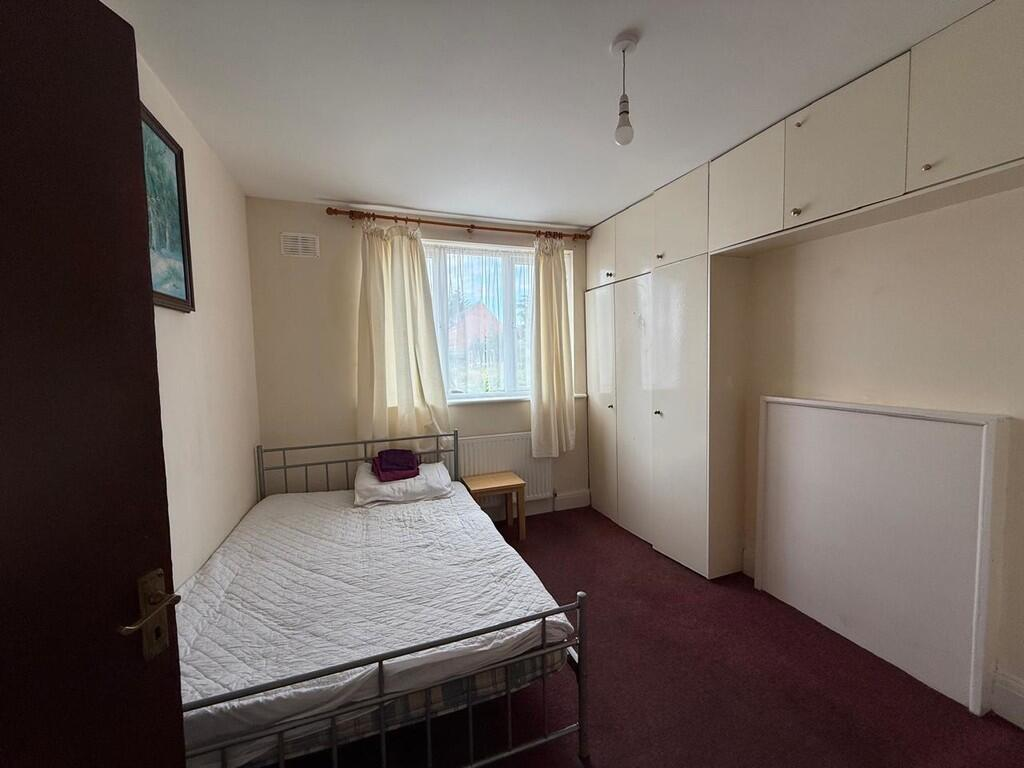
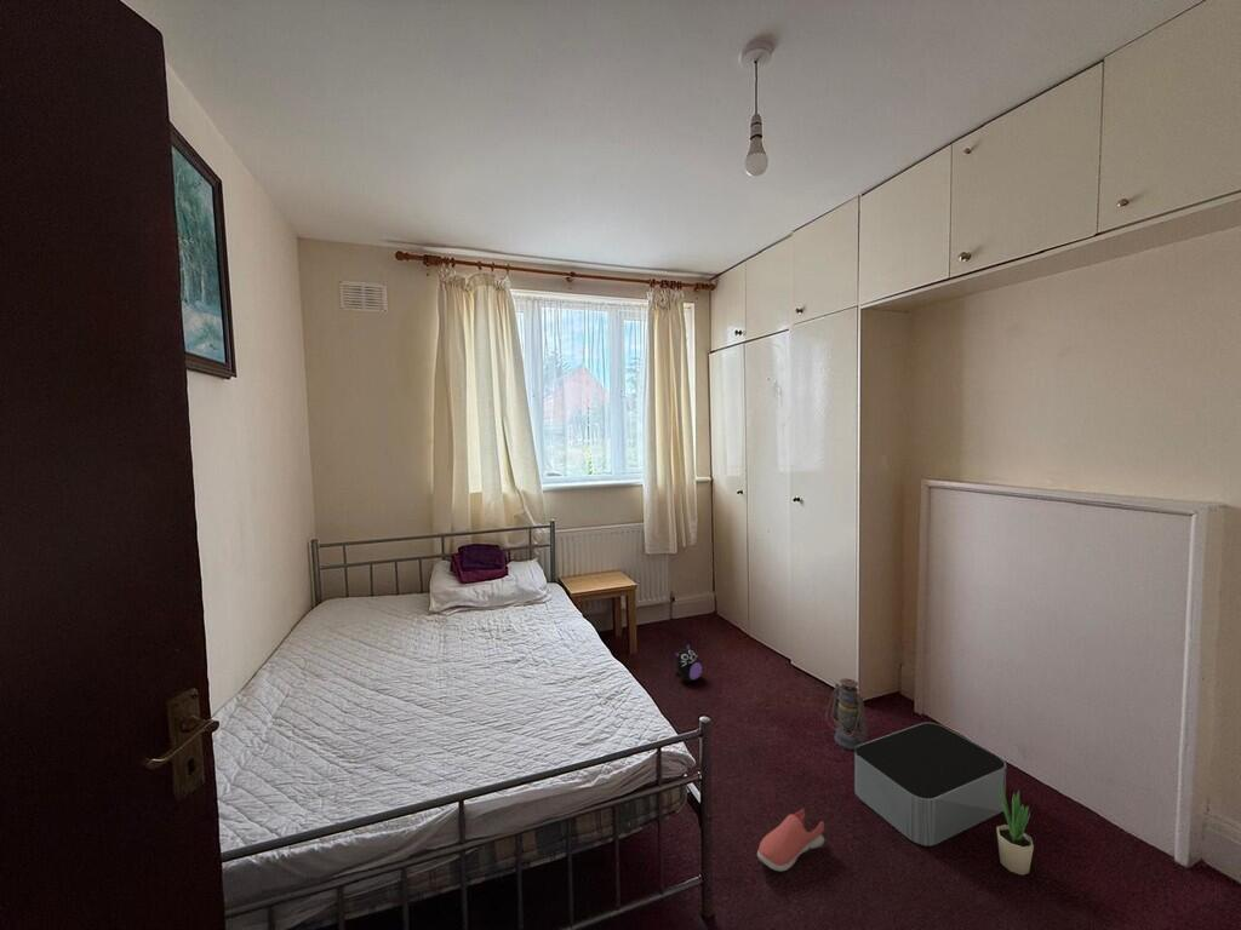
+ storage bin (927, 776)
+ lantern (847, 711)
+ potted plant (1013, 822)
+ plush toy (688, 661)
+ shoe (788, 834)
